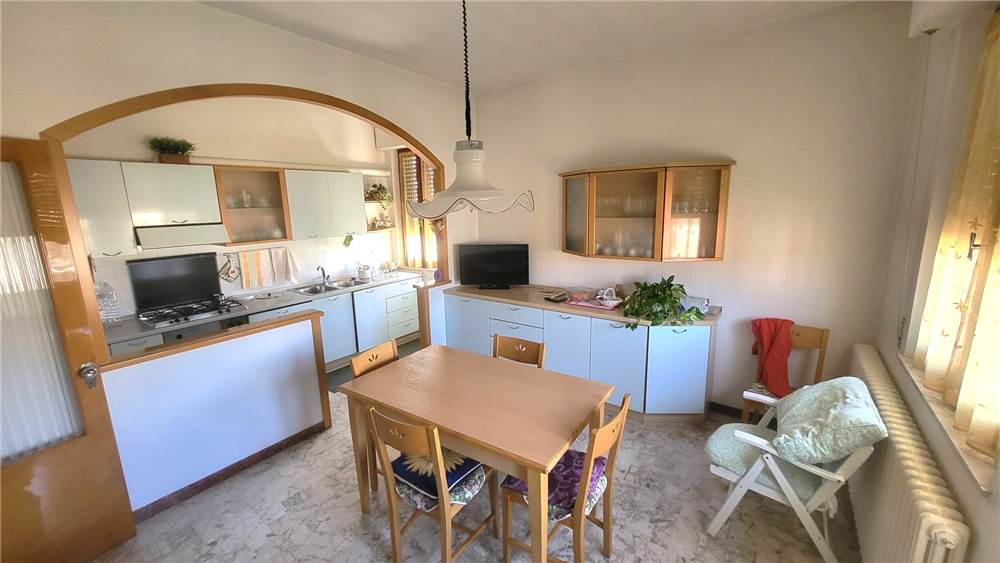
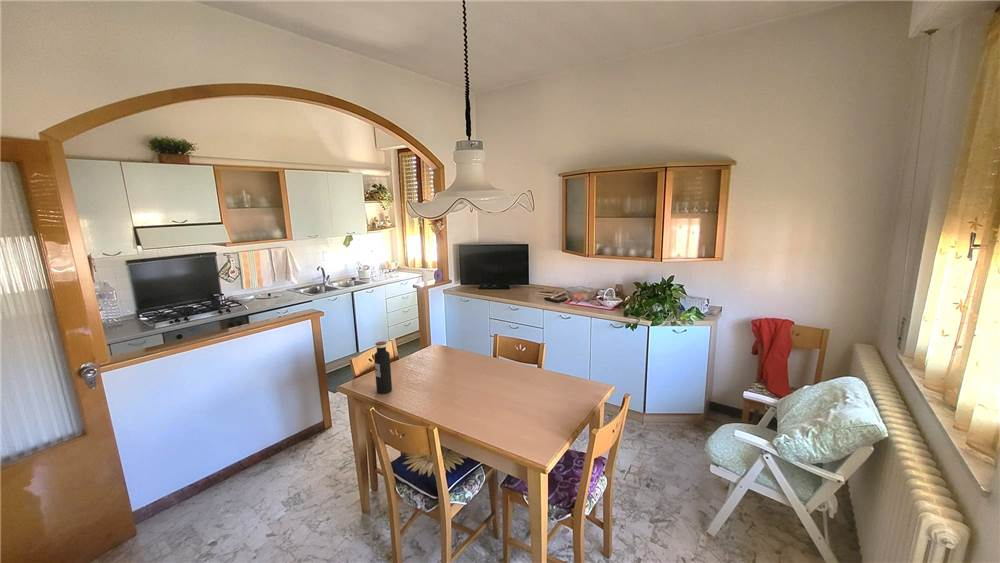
+ water bottle (382, 366)
